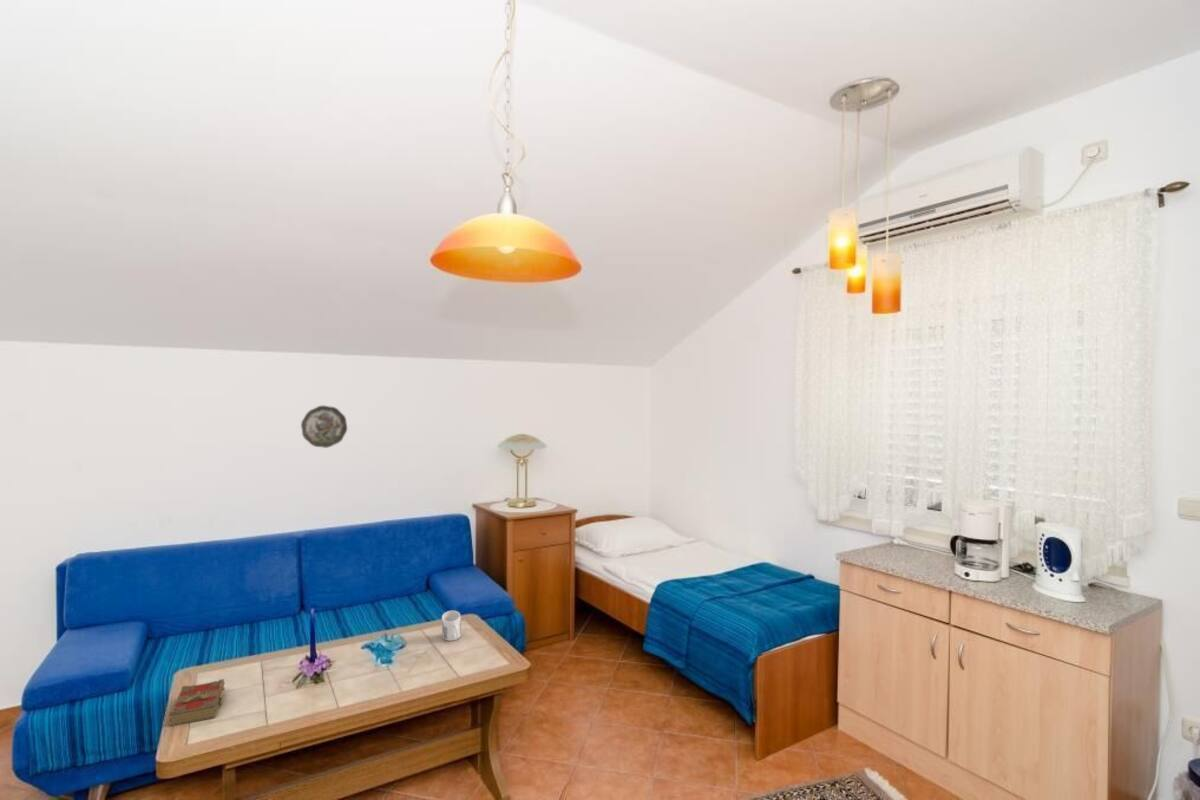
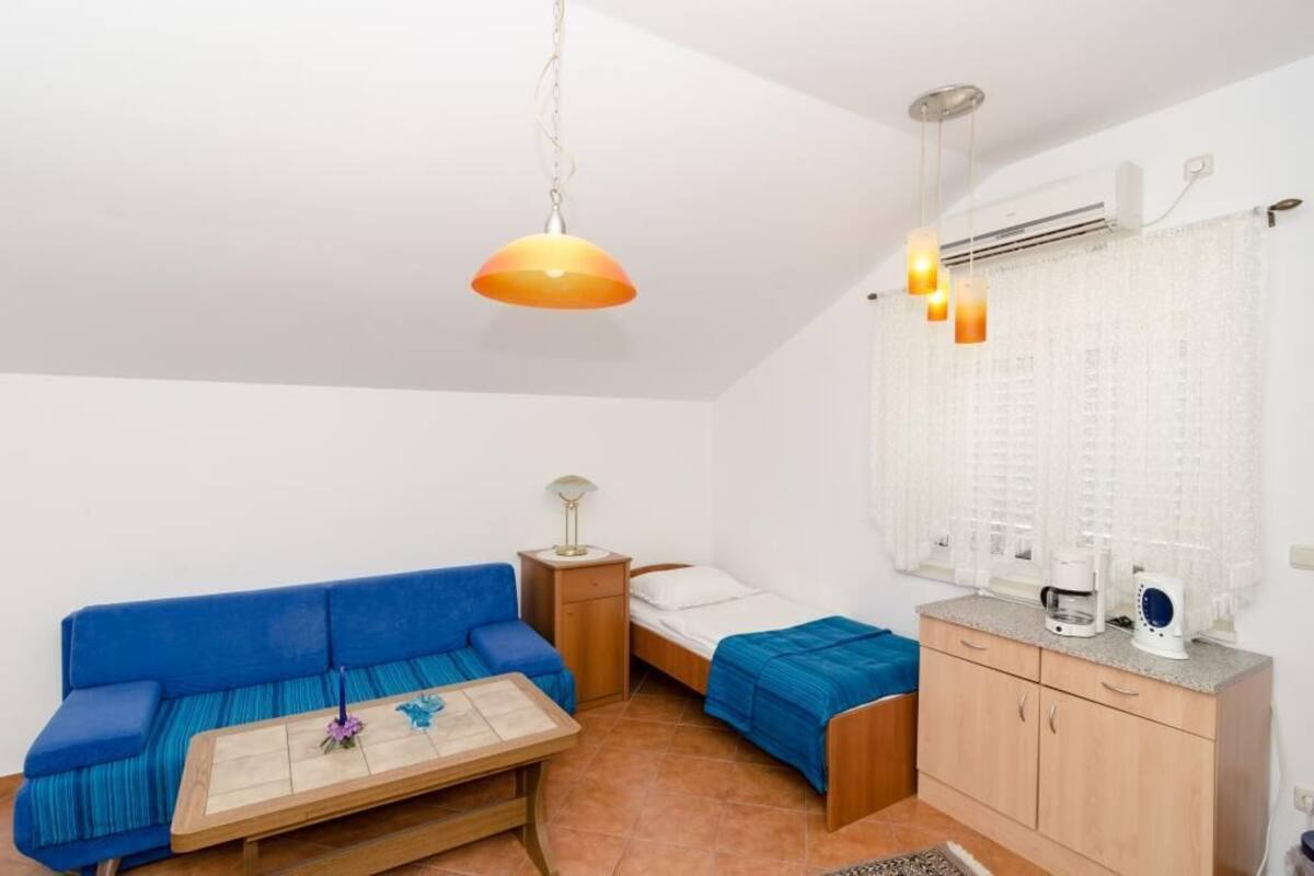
- book (199, 700)
- decorative plate (324, 426)
- mug (453, 626)
